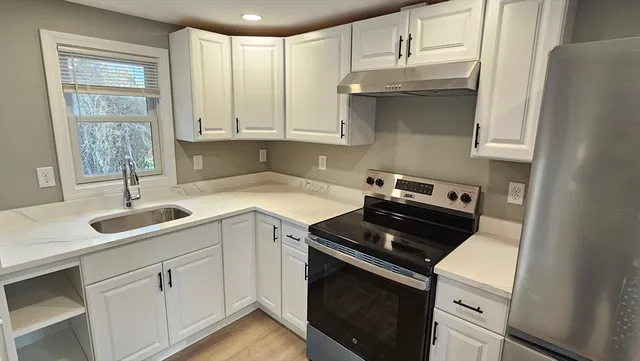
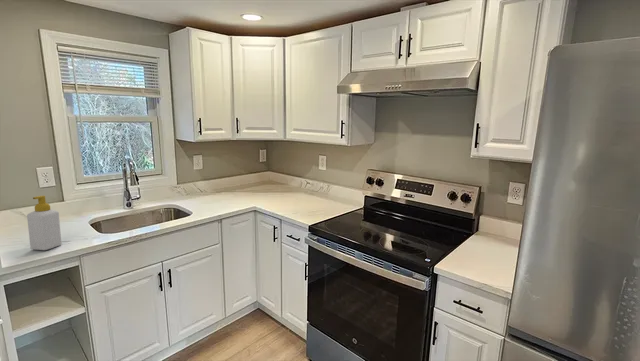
+ soap bottle (43, 222)
